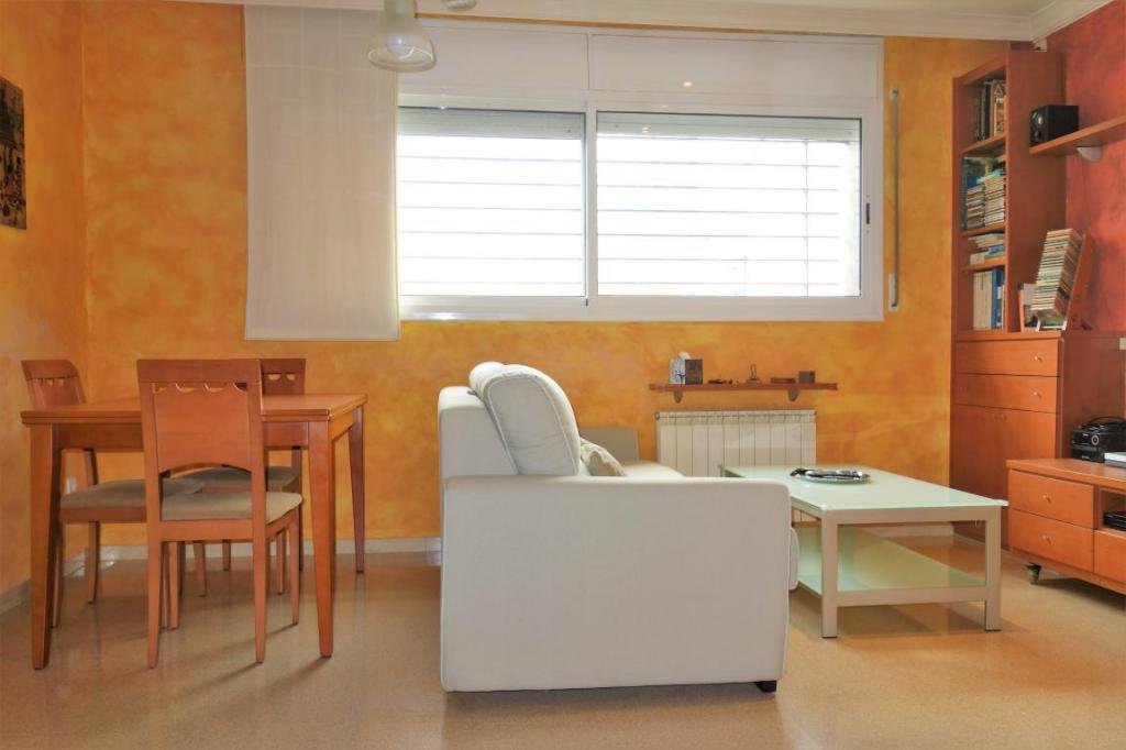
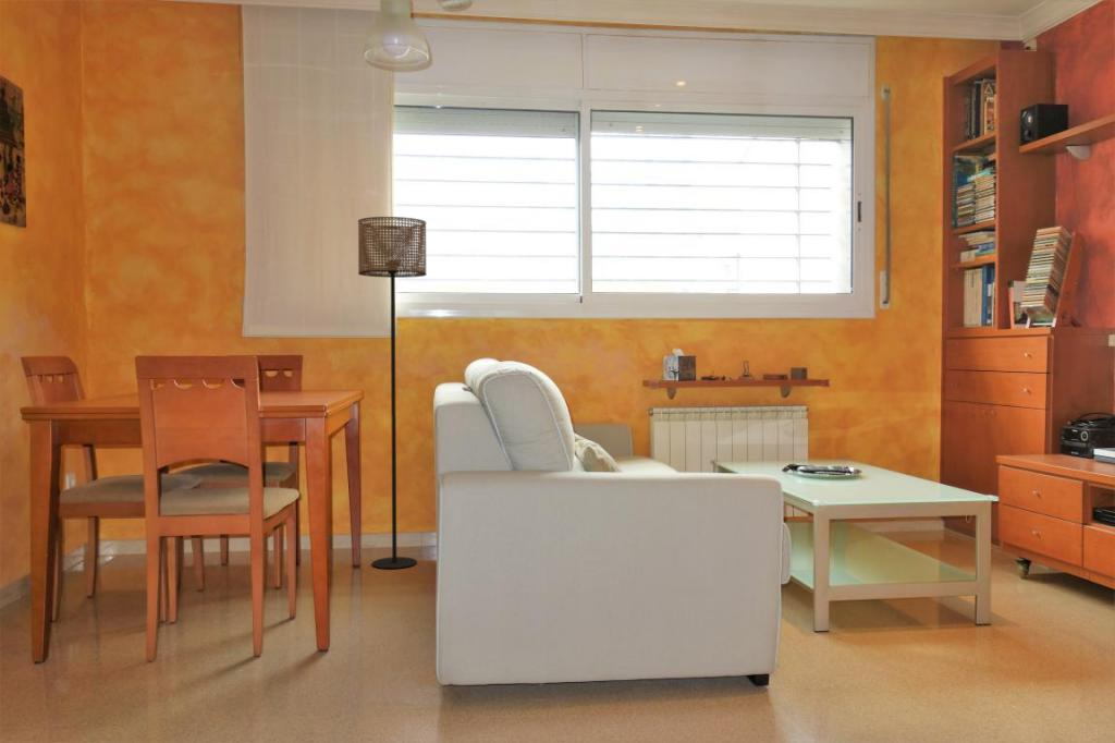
+ floor lamp (393, 393)
